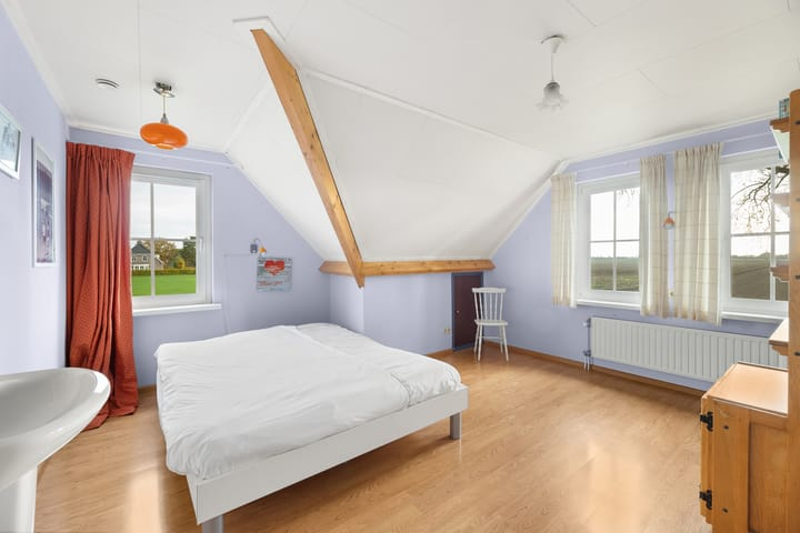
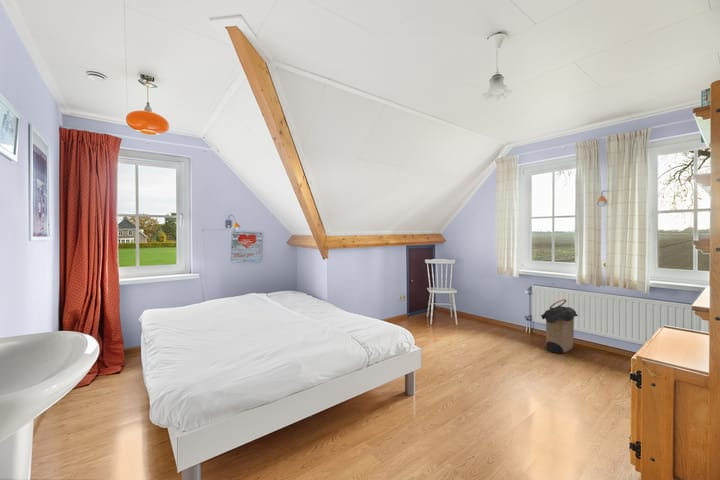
+ laundry hamper (559, 322)
